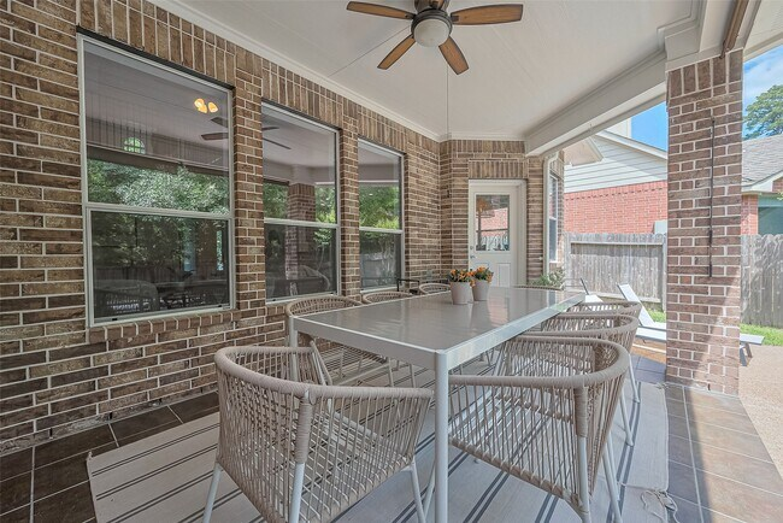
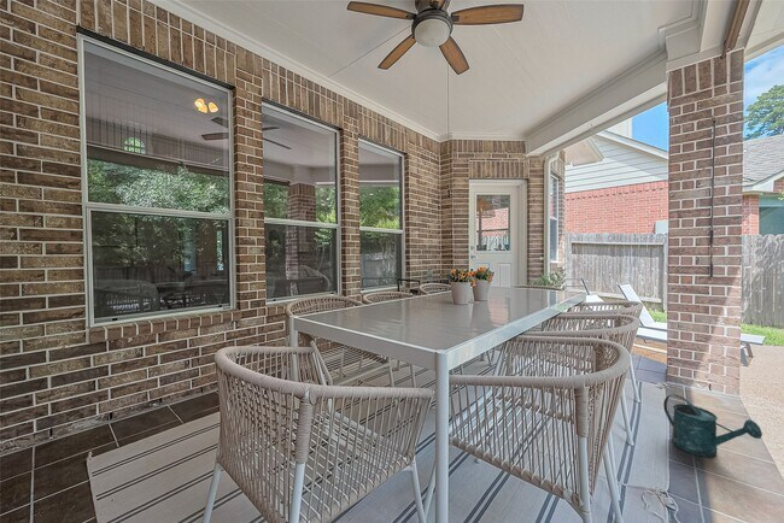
+ watering can (707, 429)
